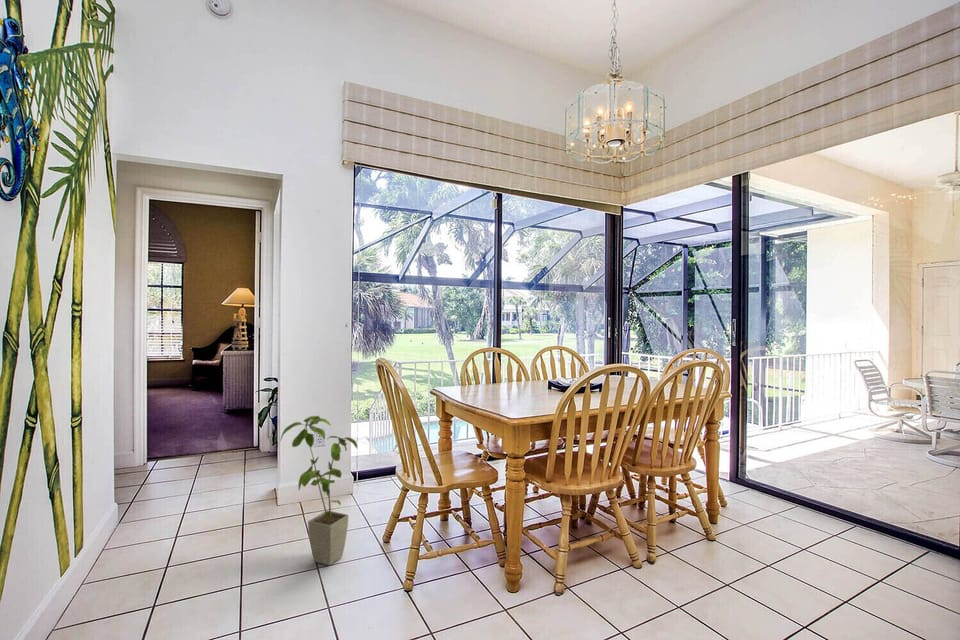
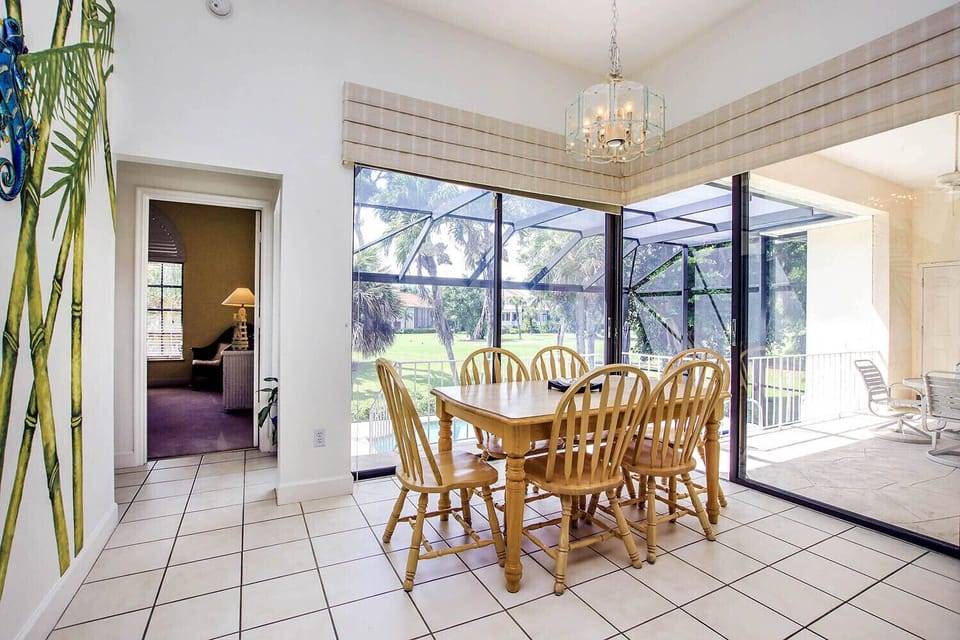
- house plant (319, 489)
